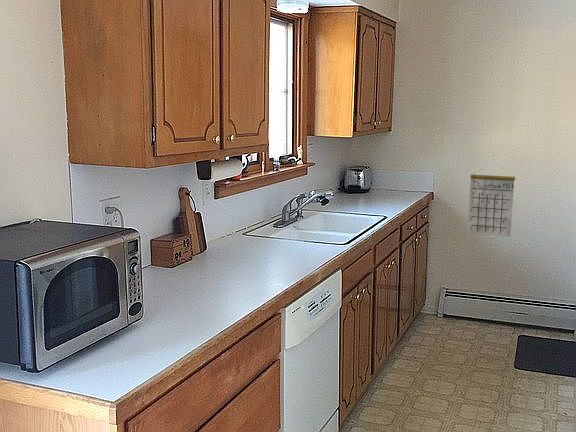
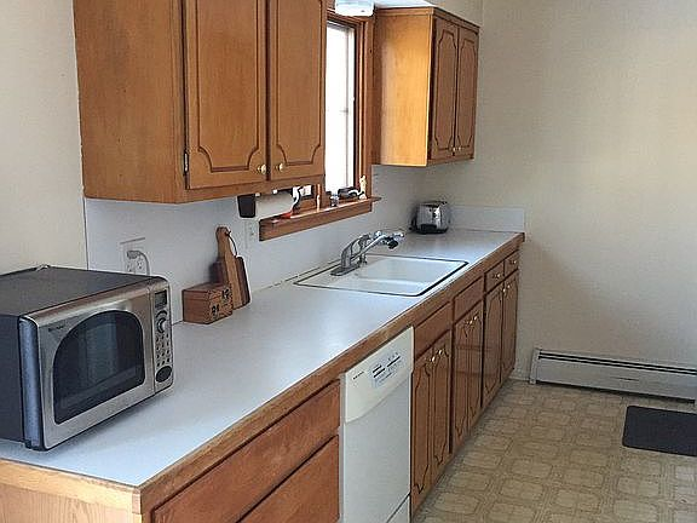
- calendar (491, 198)
